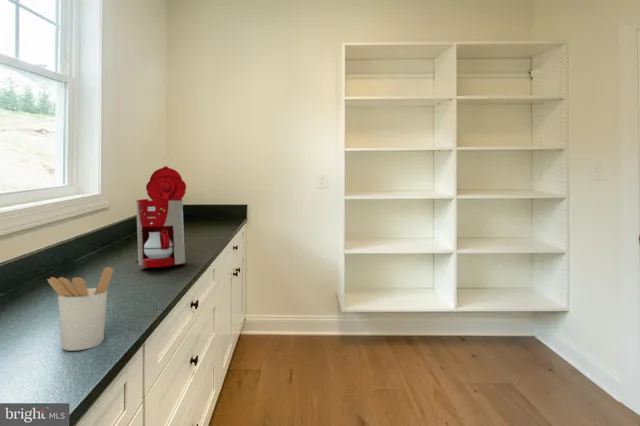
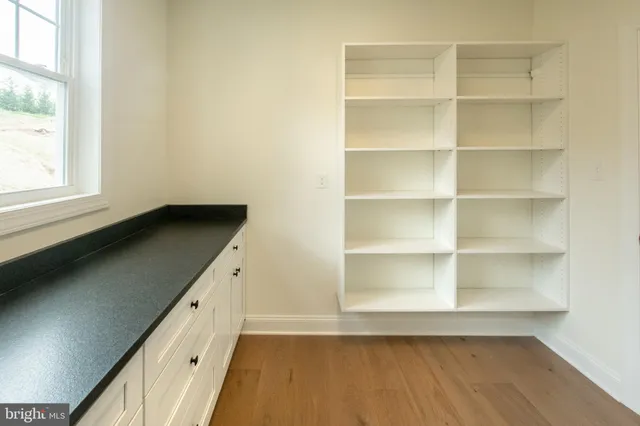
- utensil holder (78, 308)
- coffee maker (161, 214)
